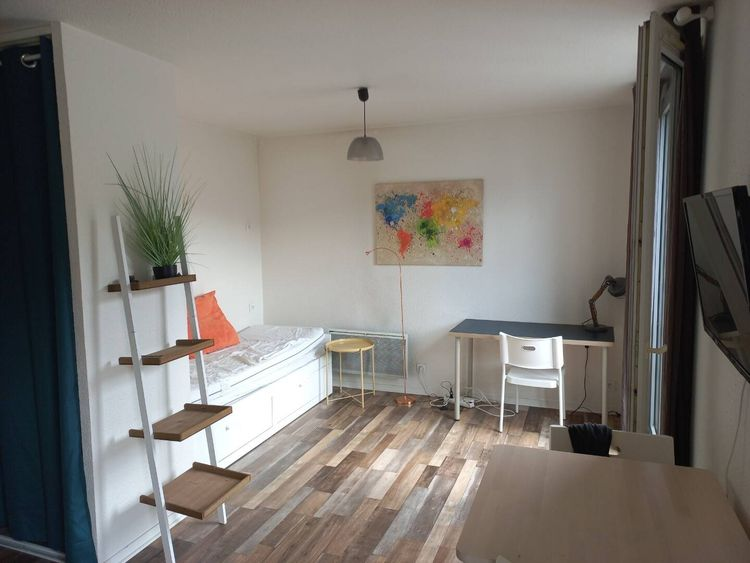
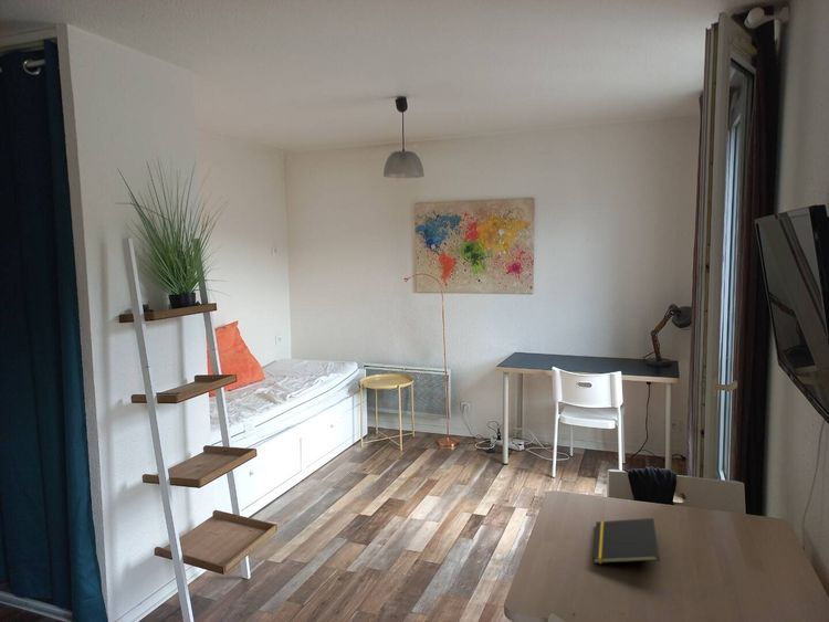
+ notepad (625, 539)
